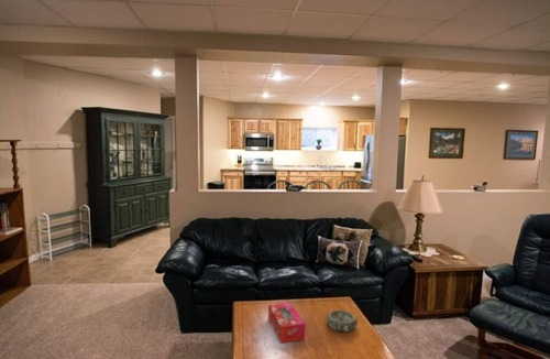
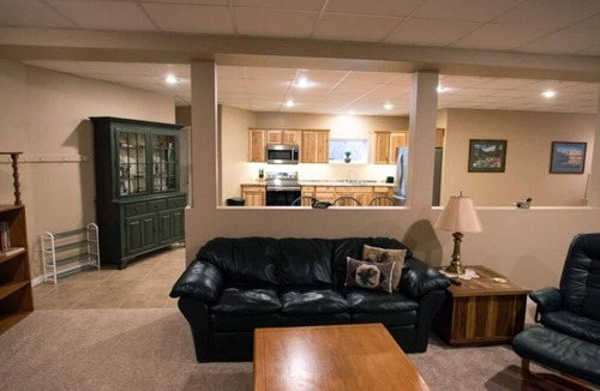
- tissue box (285, 320)
- decorative bowl (341, 320)
